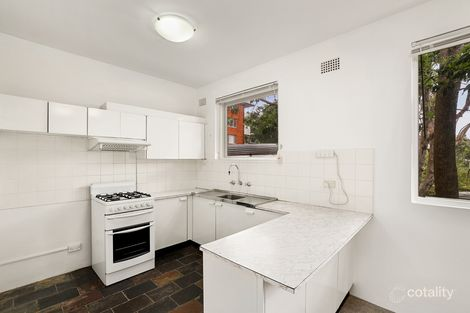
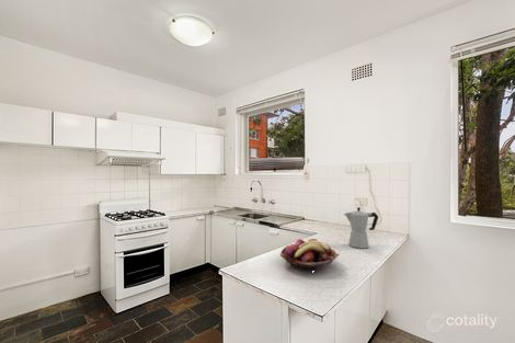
+ fruit basket (308, 252)
+ moka pot (360, 226)
